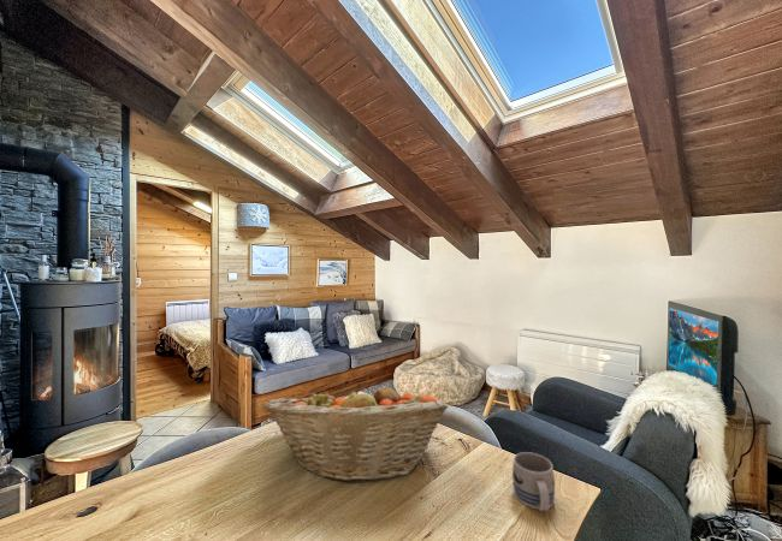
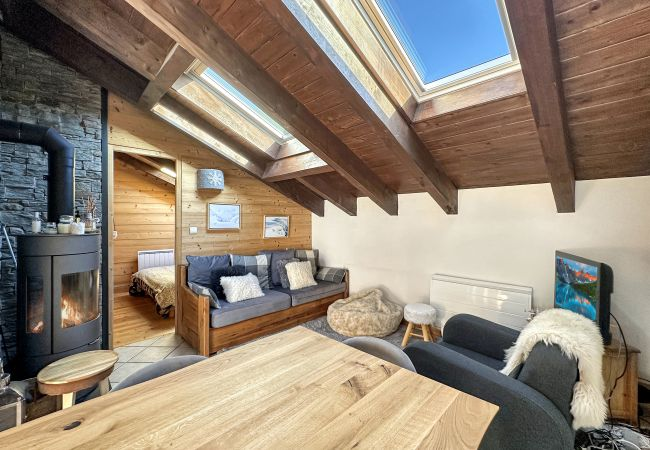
- fruit basket (356, 417)
- mug (535, 483)
